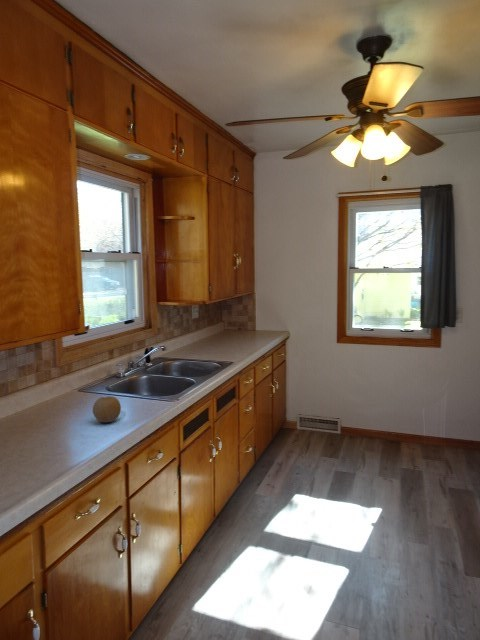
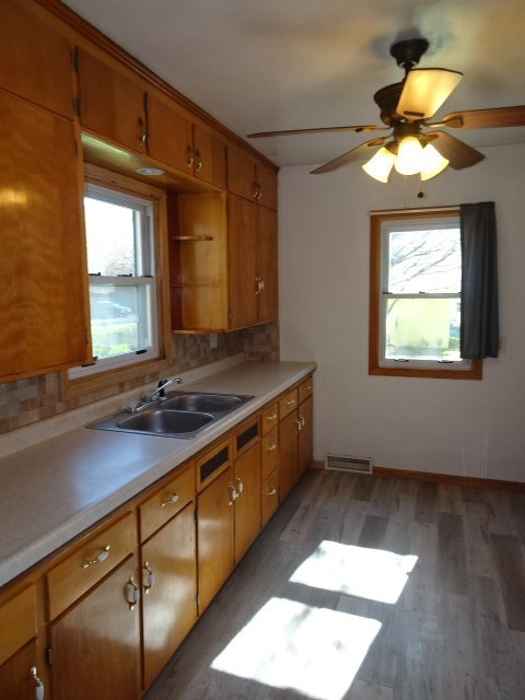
- fruit (107, 409)
